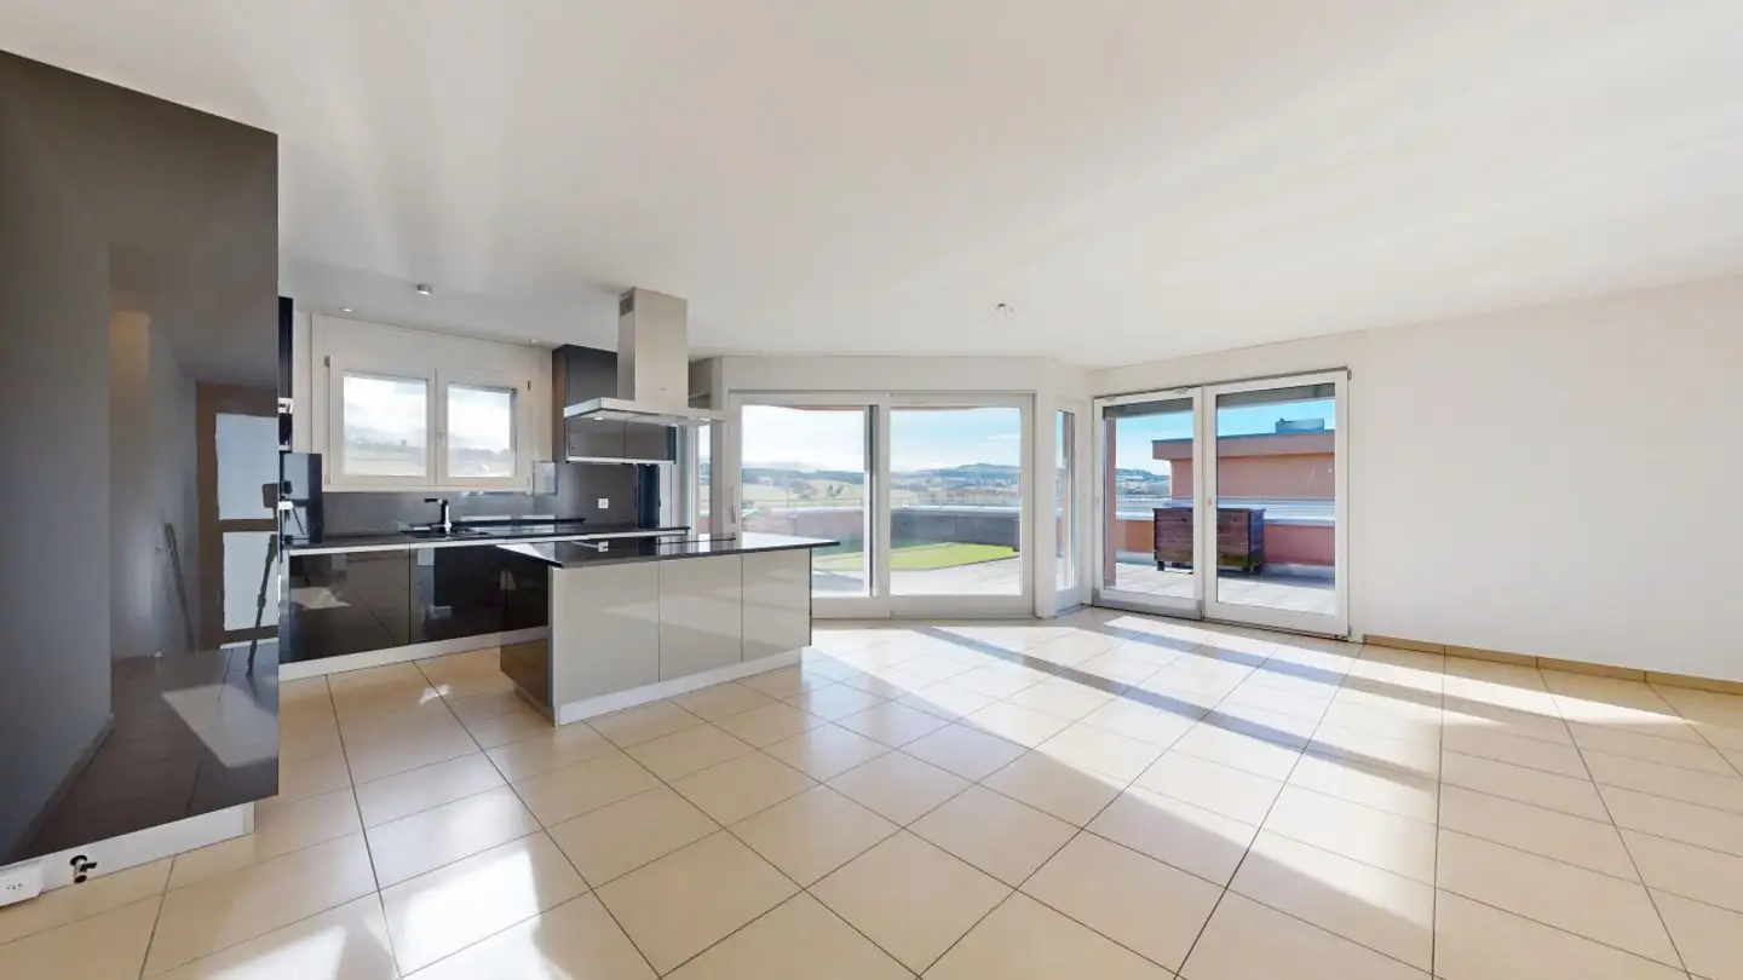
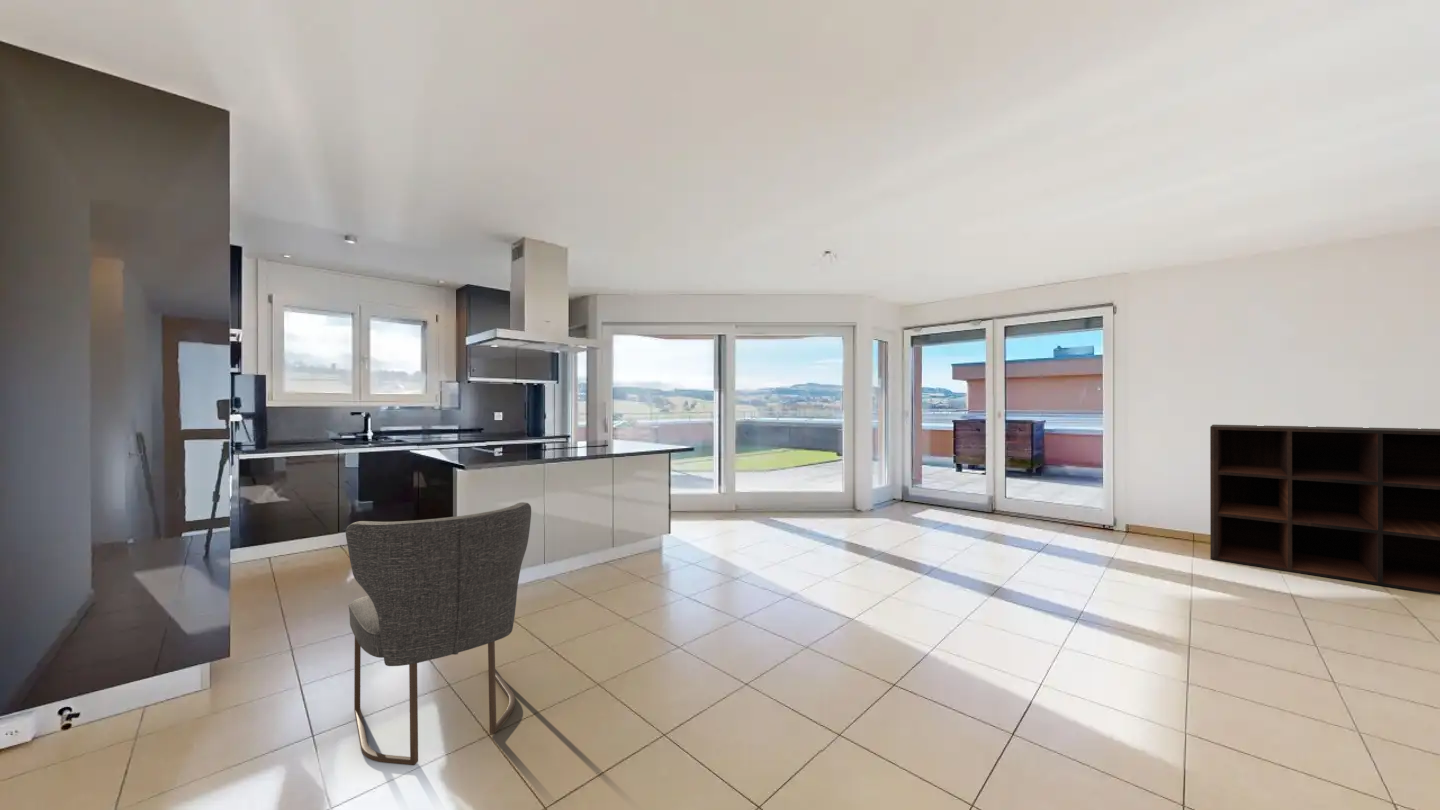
+ chair (443, 613)
+ shelving unit (1325, 497)
